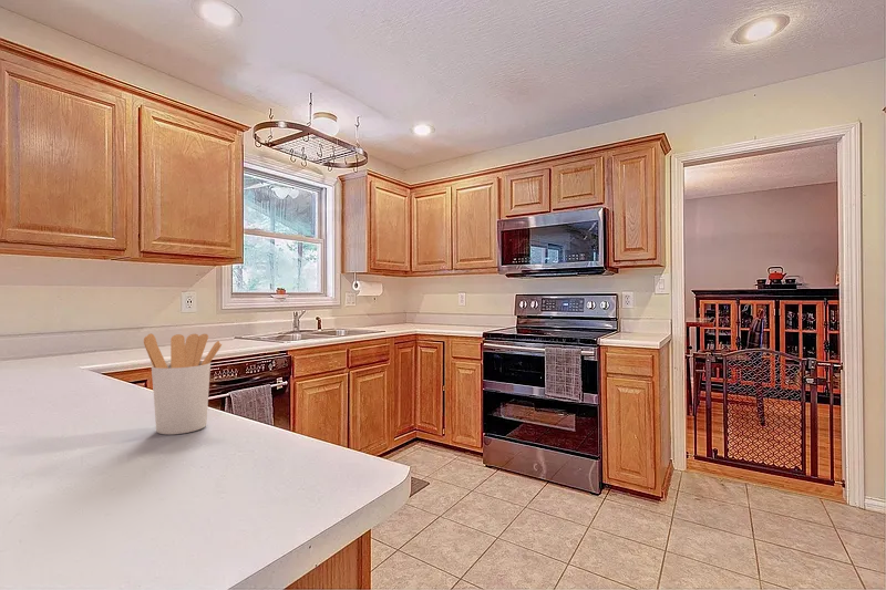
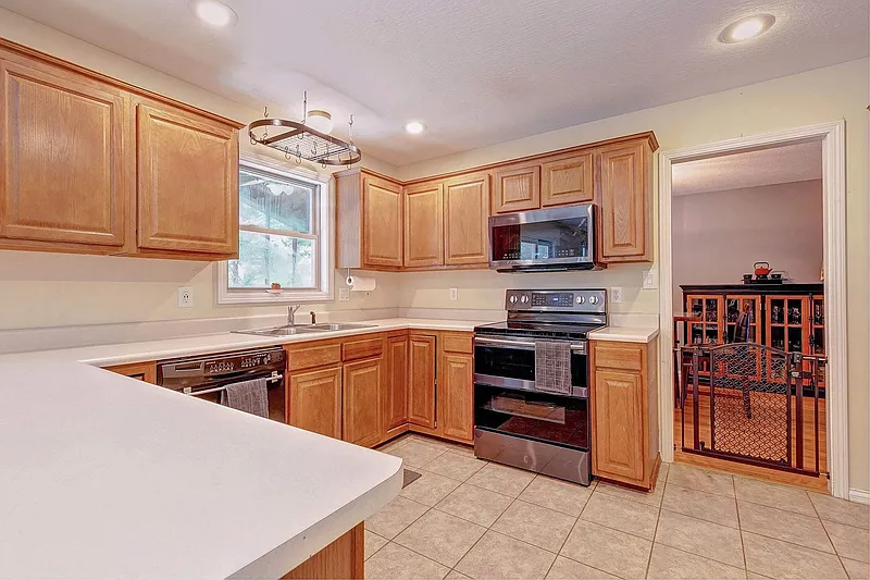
- utensil holder (184, 377)
